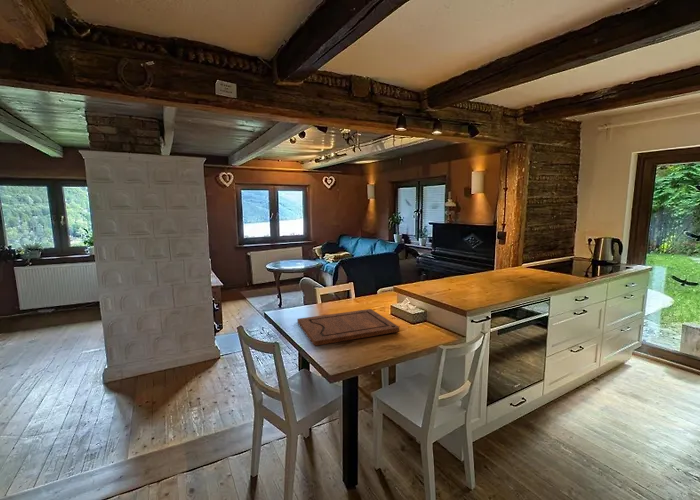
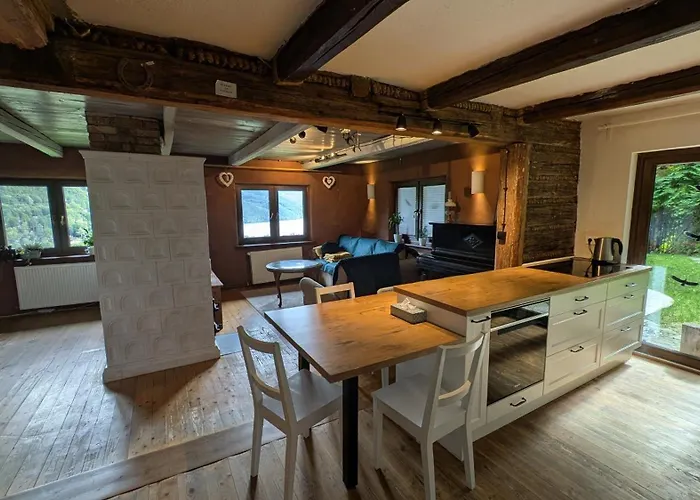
- cutting board (346, 324)
